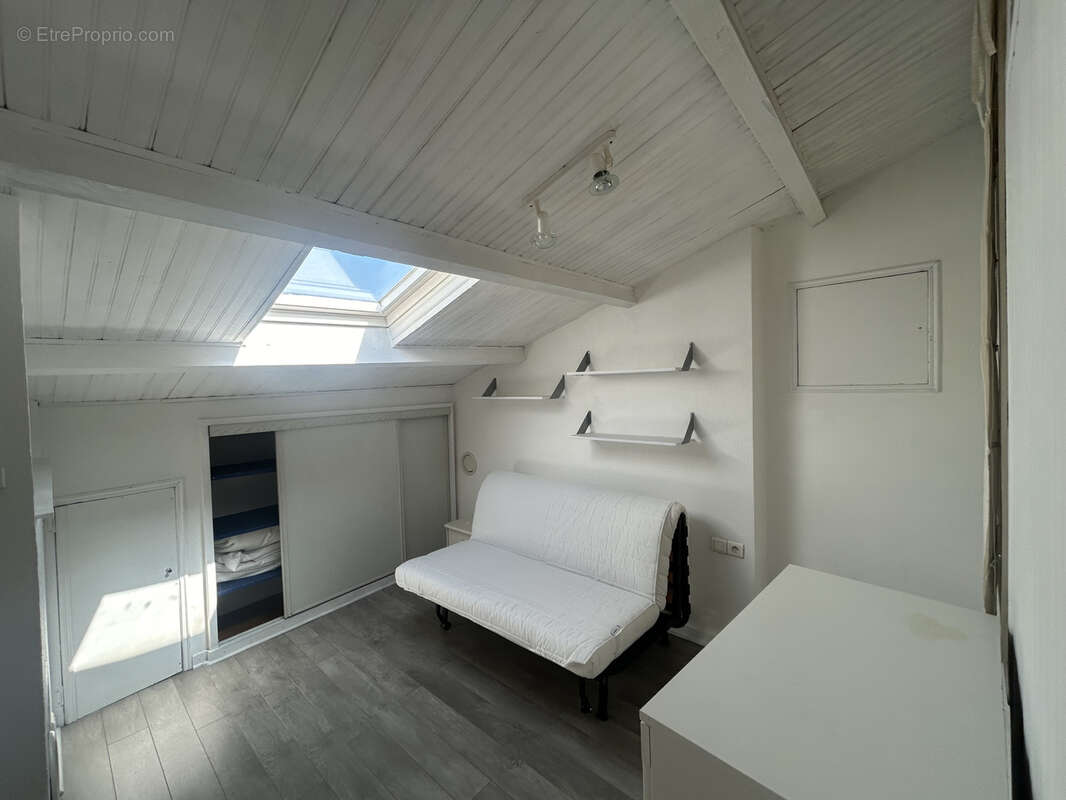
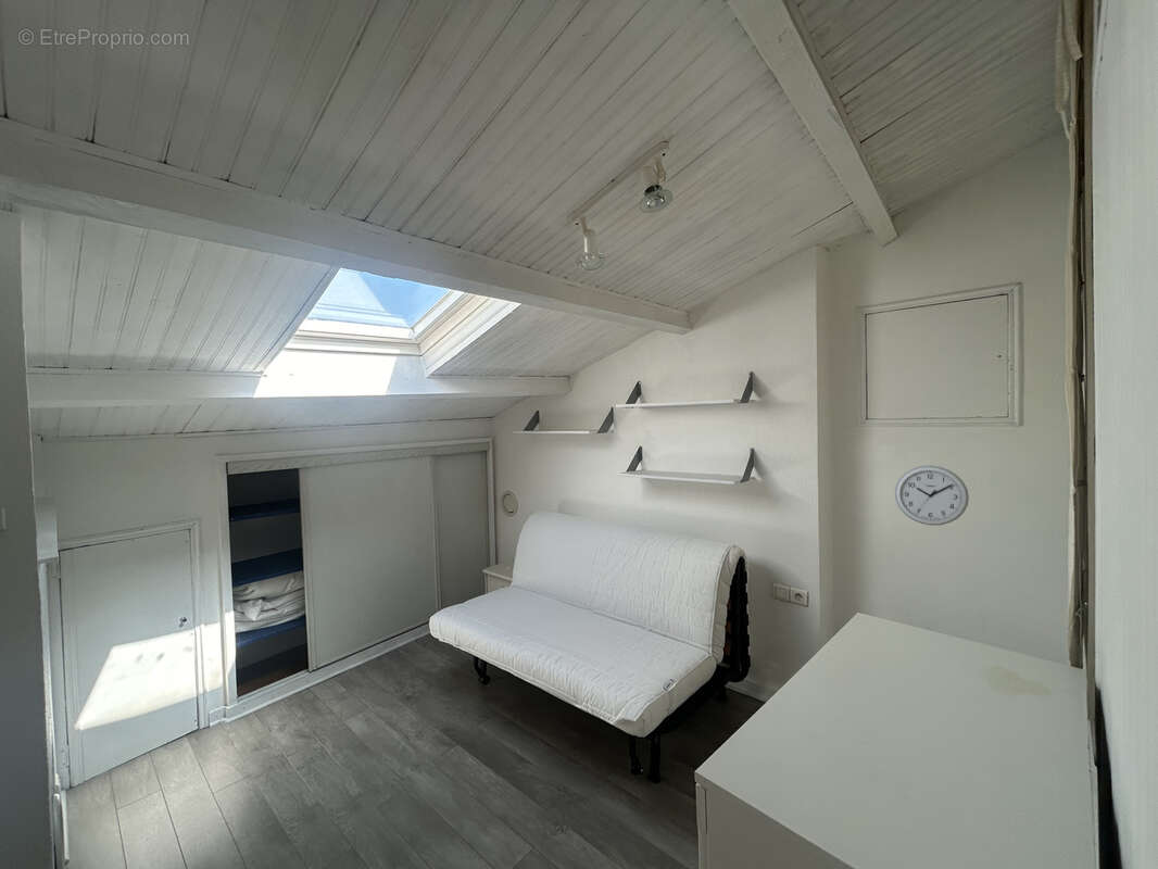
+ wall clock (930, 495)
